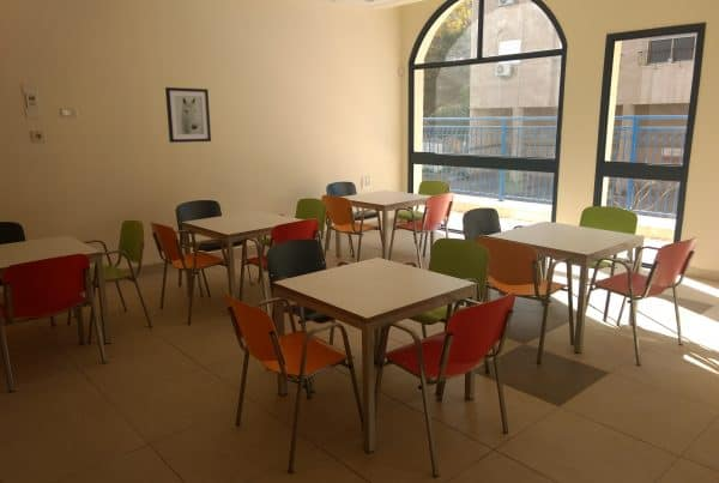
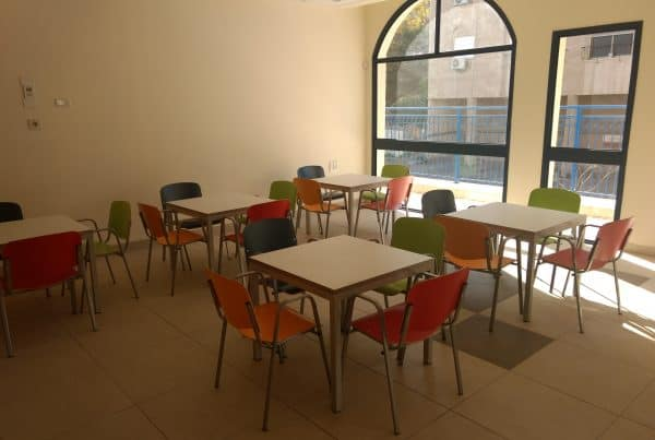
- wall art (188, 115)
